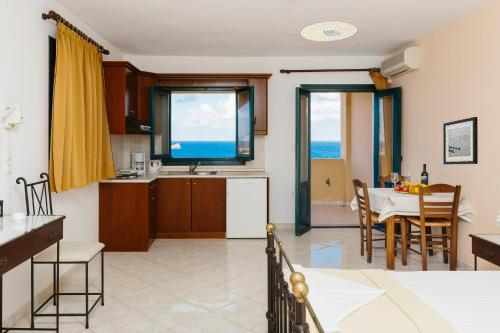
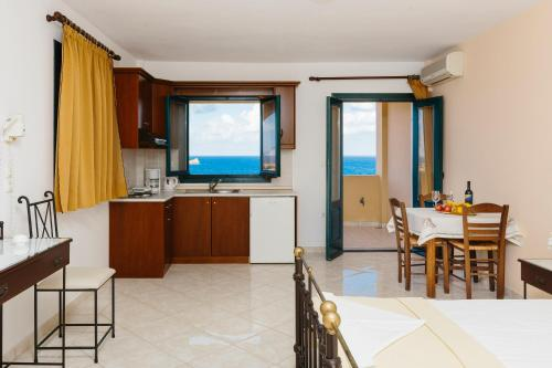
- ceiling light (328, 29)
- wall art (459, 142)
